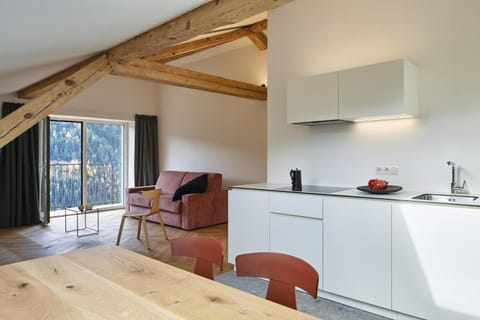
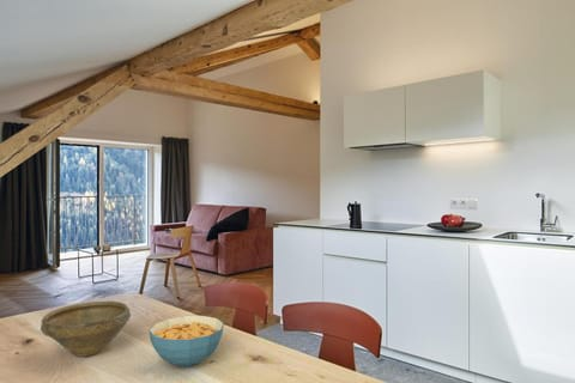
+ bowl (87, 330)
+ cereal bowl (187, 344)
